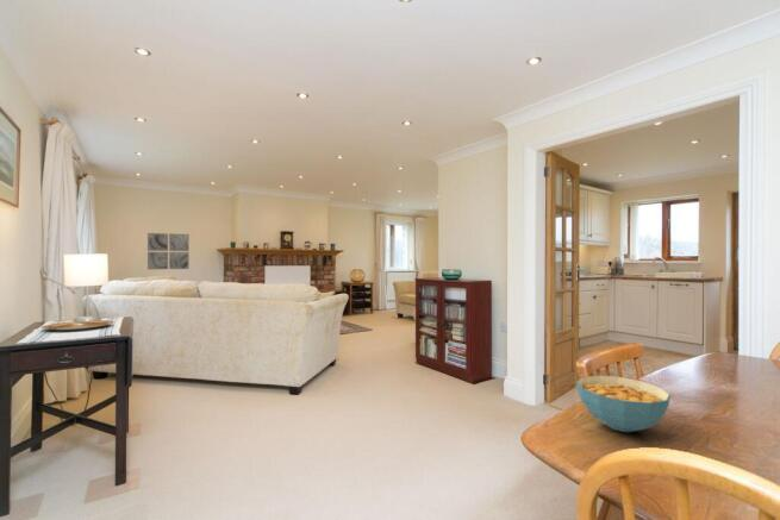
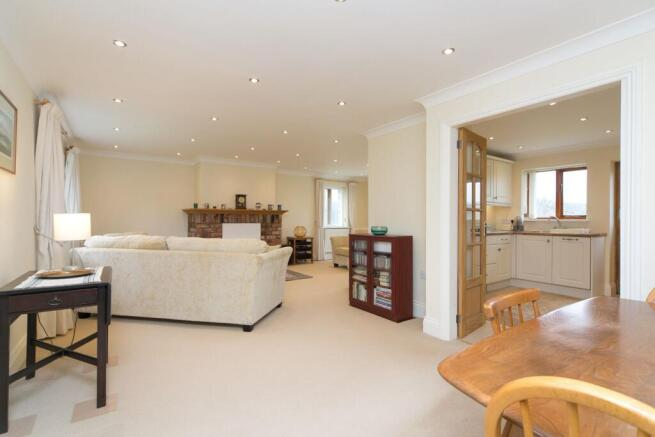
- cereal bowl (620, 407)
- wall art (169, 250)
